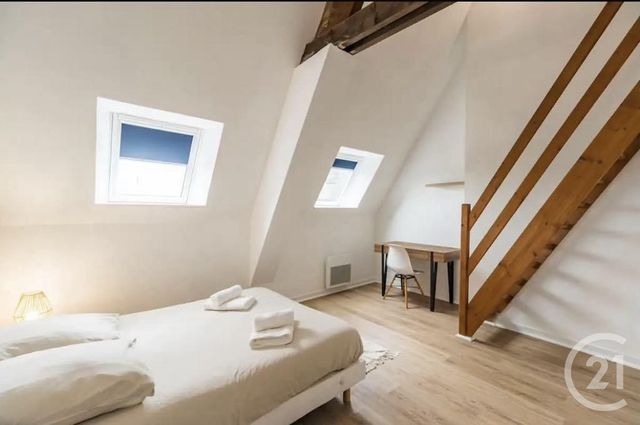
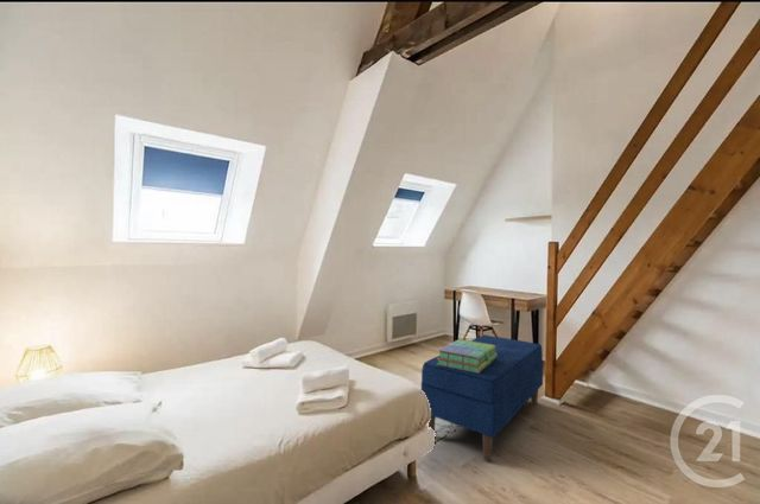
+ bench (487, 385)
+ stack of books (467, 353)
